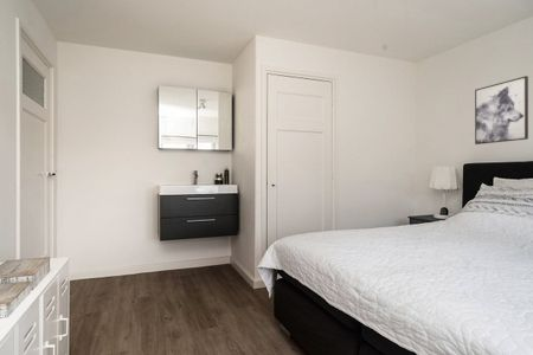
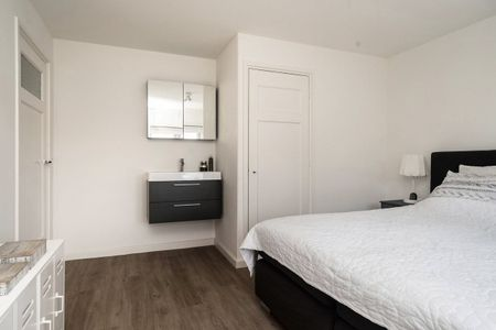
- wall art (499, 112)
